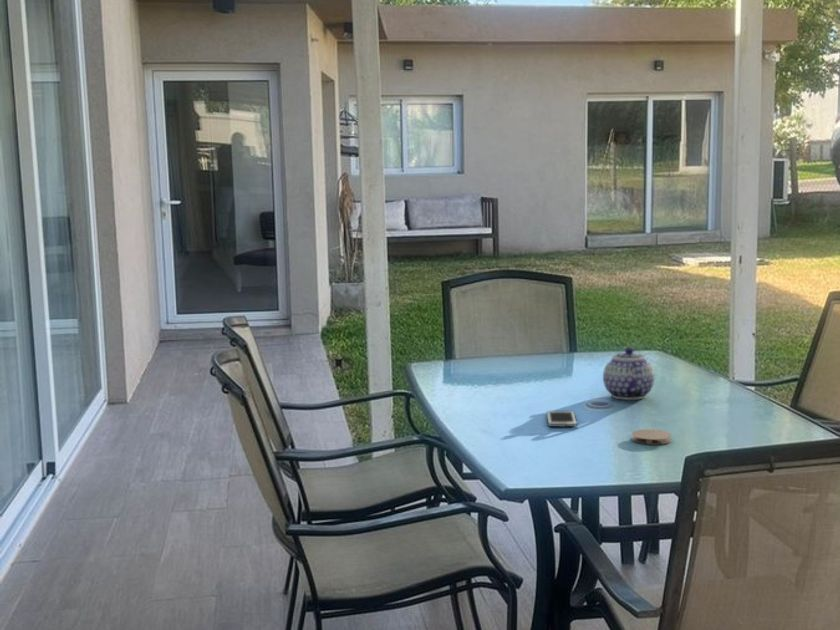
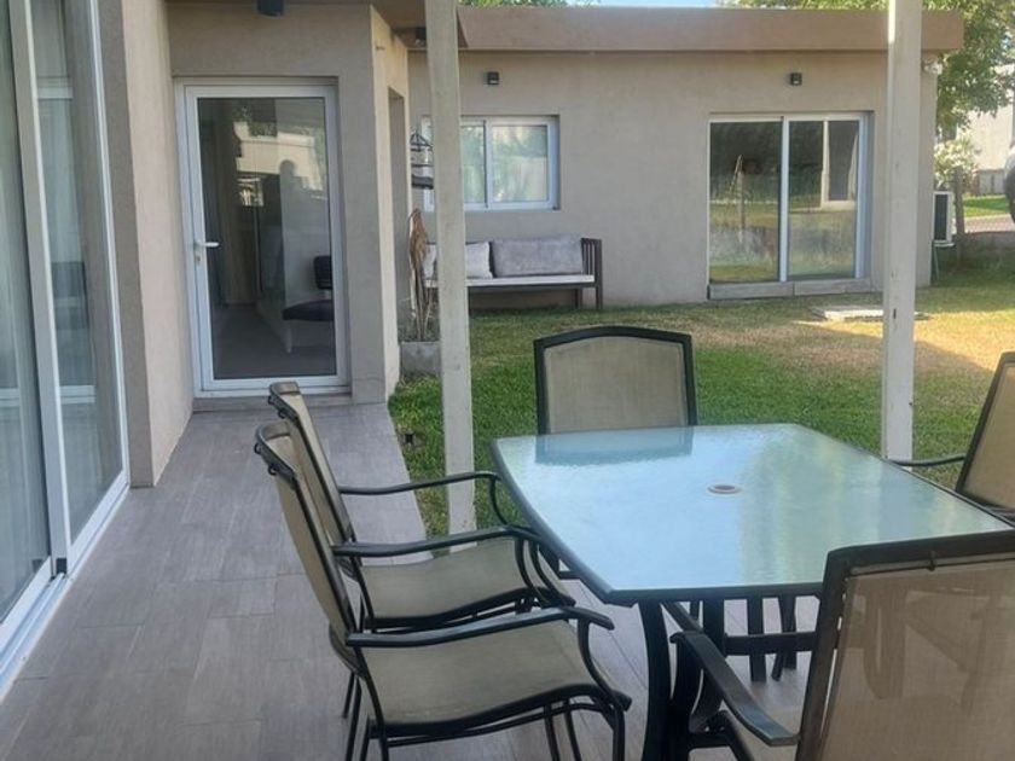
- coaster (651, 436)
- cell phone (561, 418)
- teapot (628, 372)
